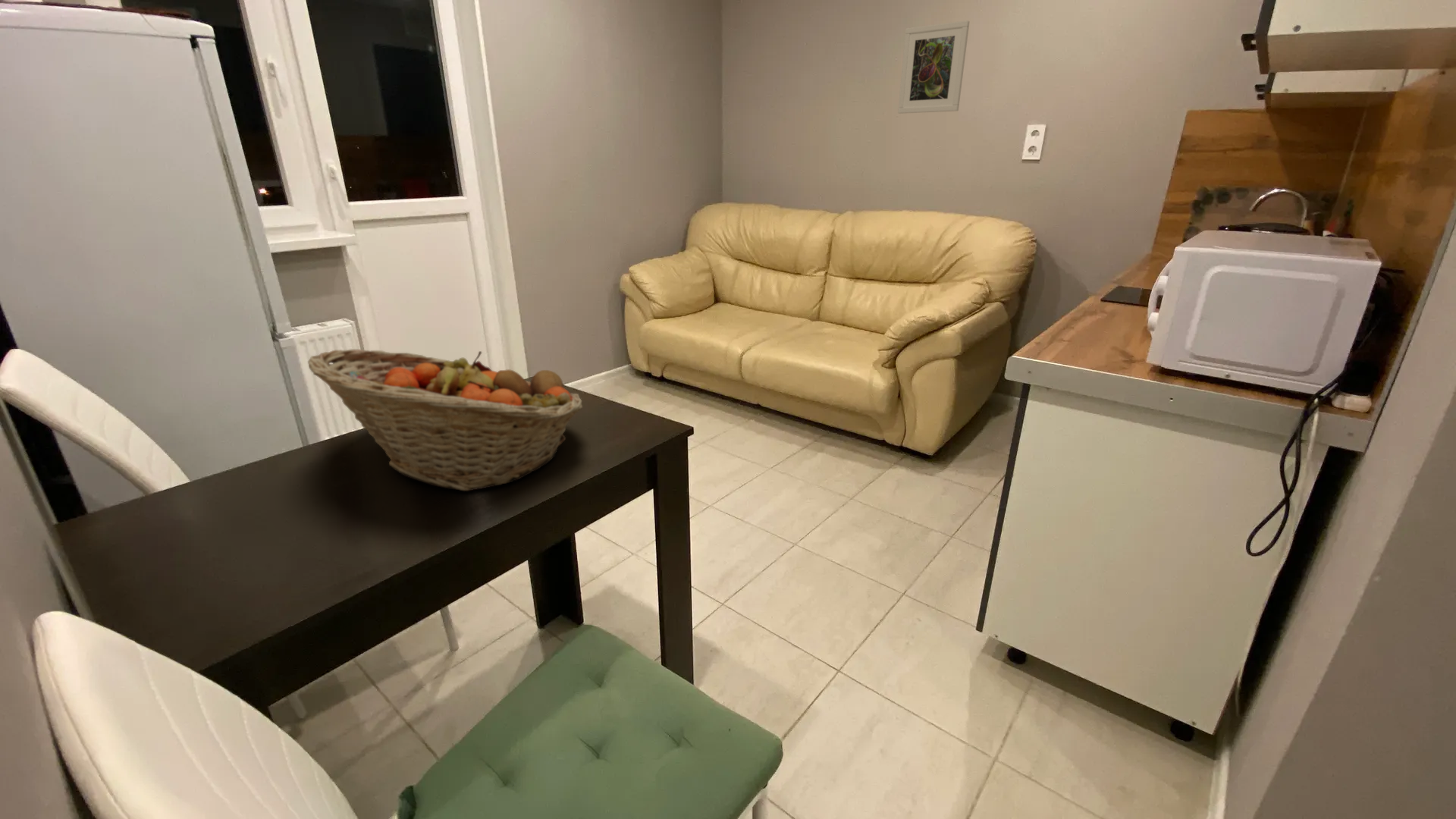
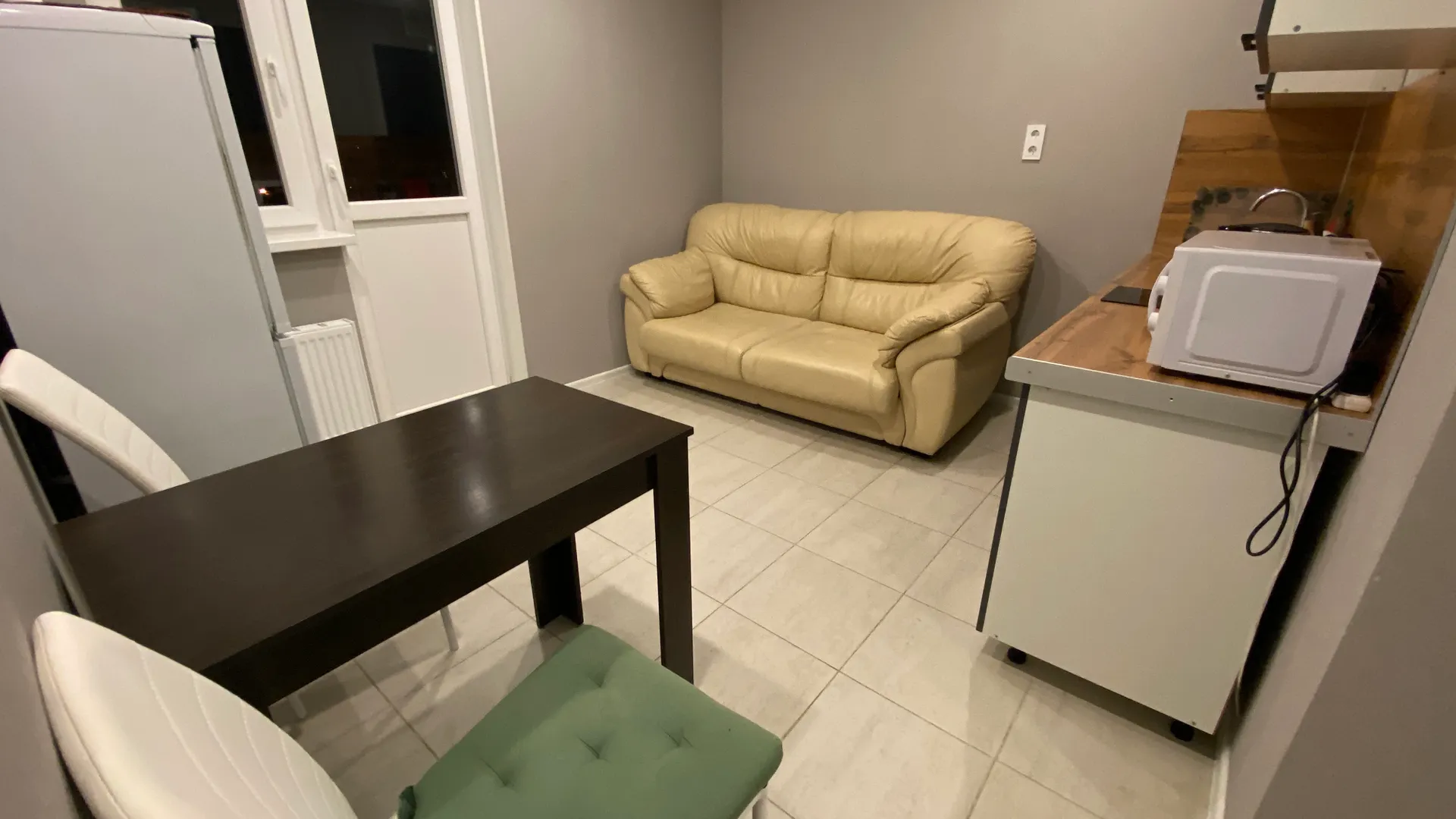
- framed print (931, 69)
- fruit basket (455, 401)
